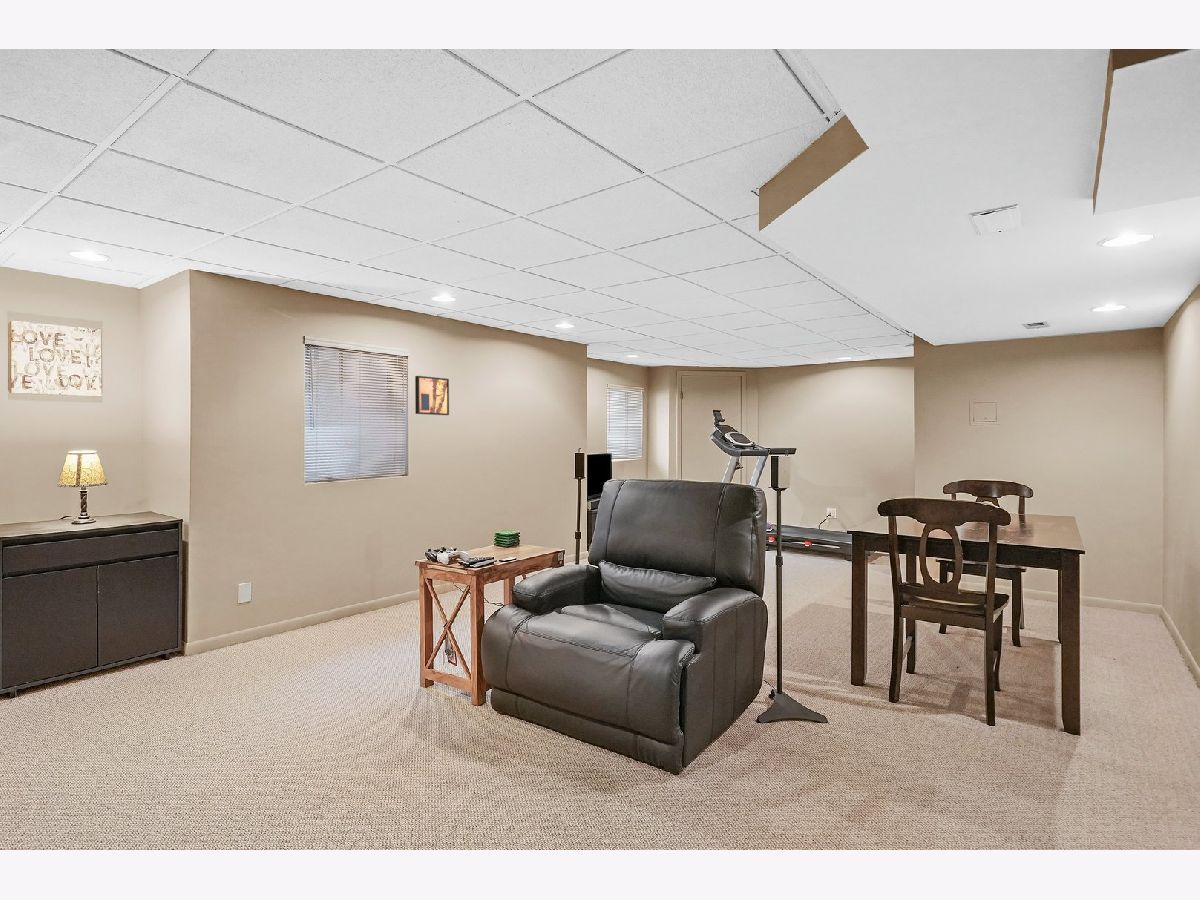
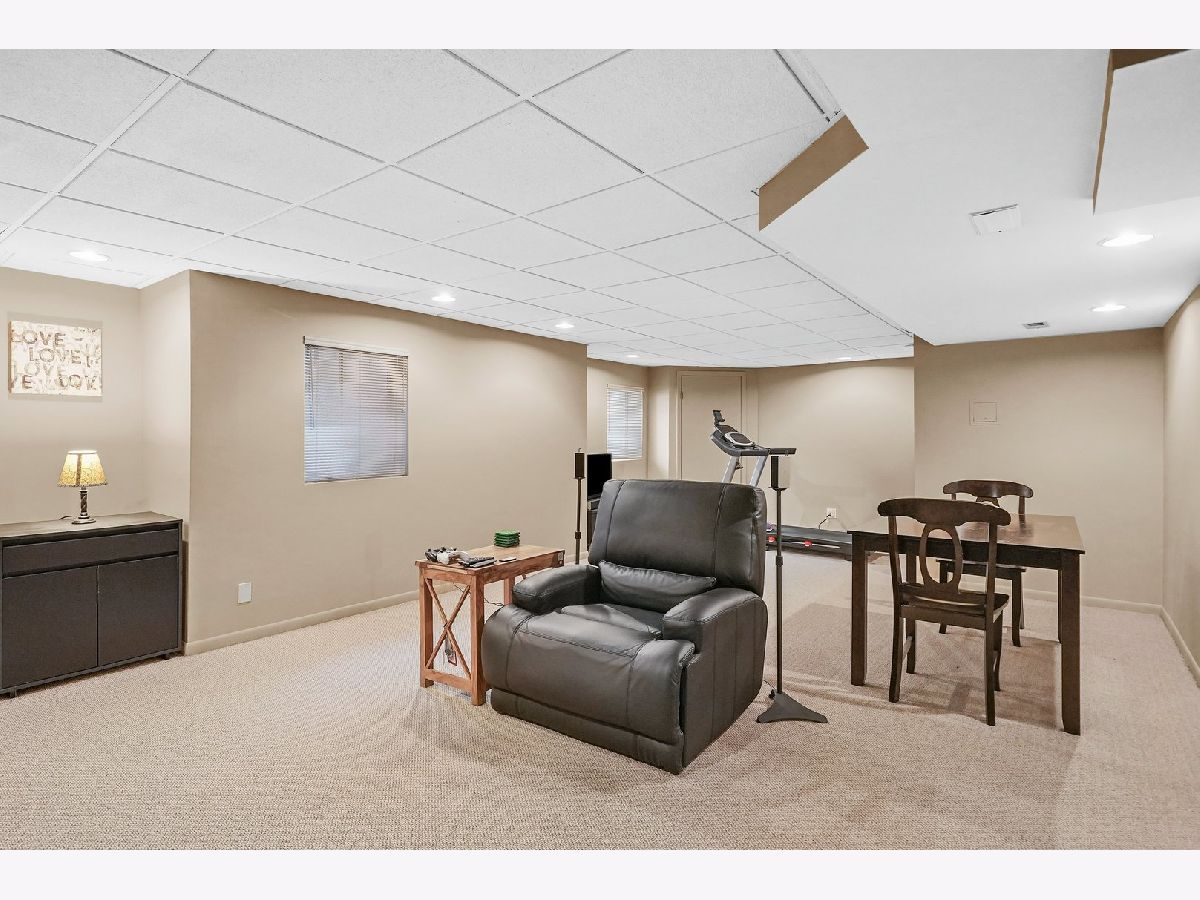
- wall art (432, 396)
